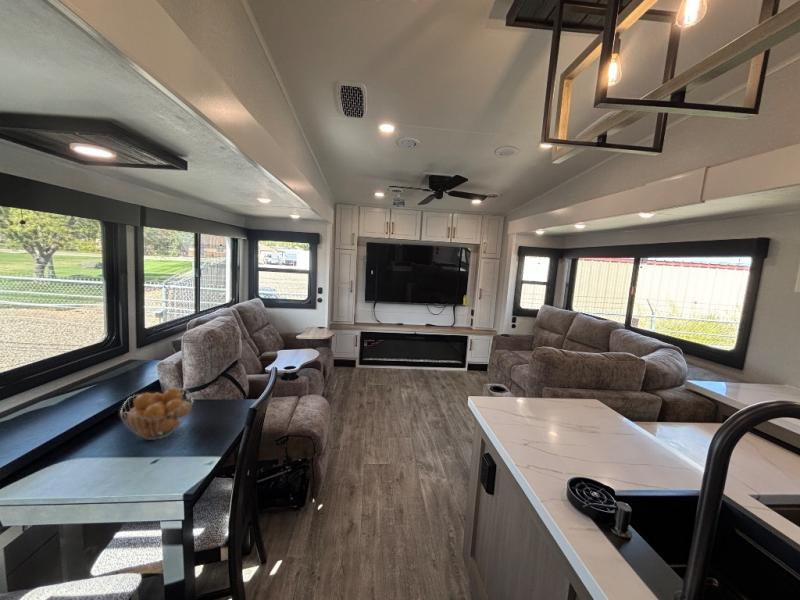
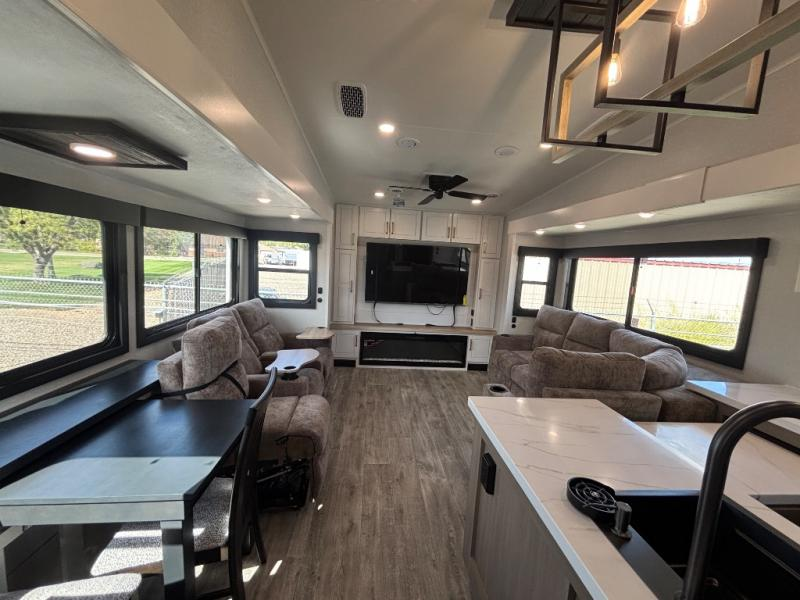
- fruit basket (158, 412)
